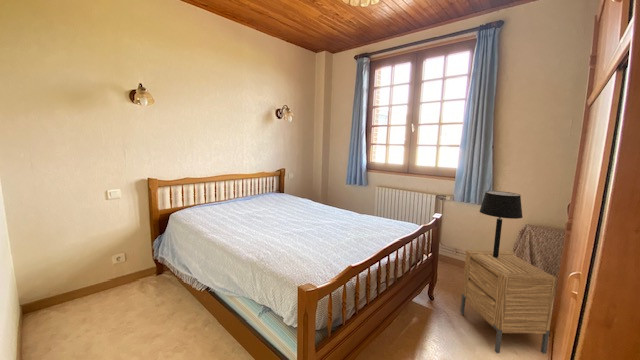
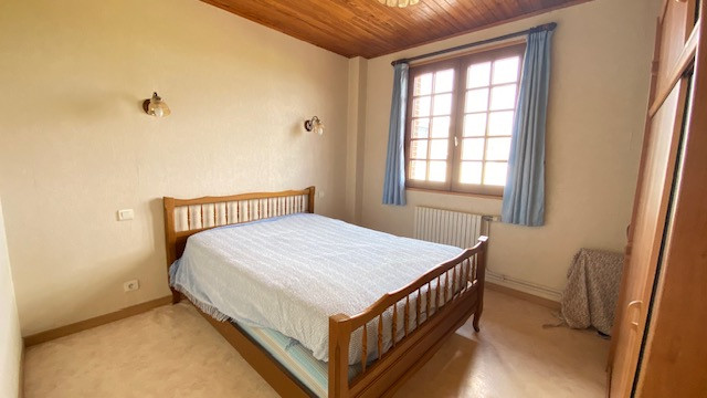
- table lamp (498, 225)
- nightstand (502, 297)
